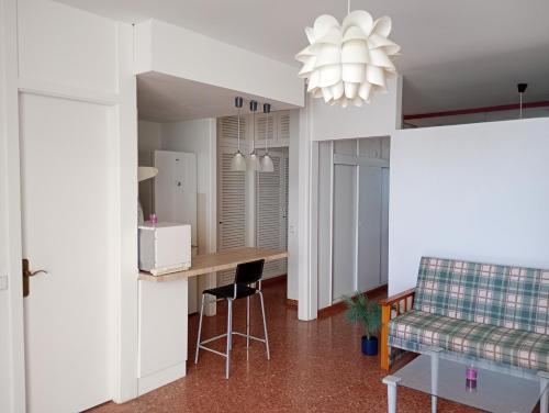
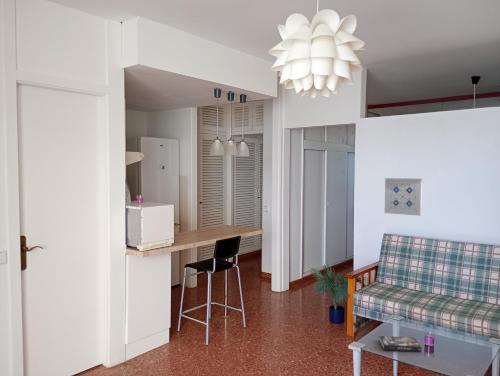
+ wall art (402, 196)
+ book (399, 343)
